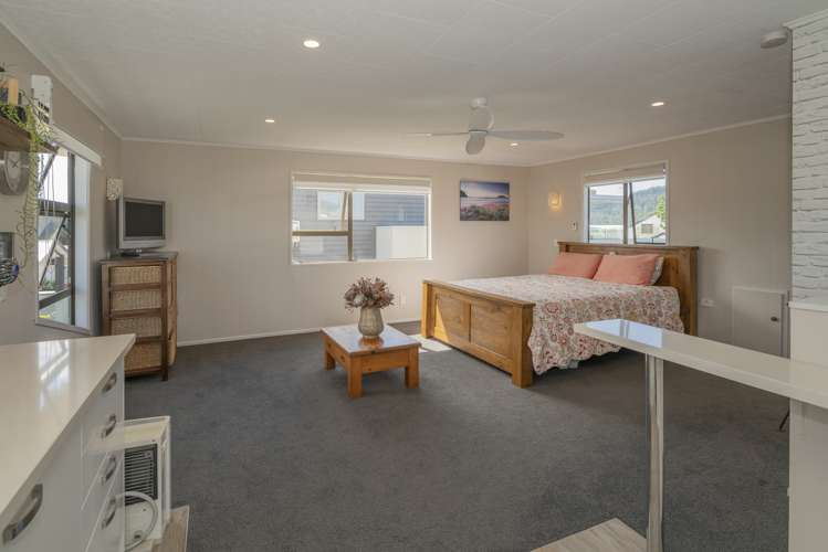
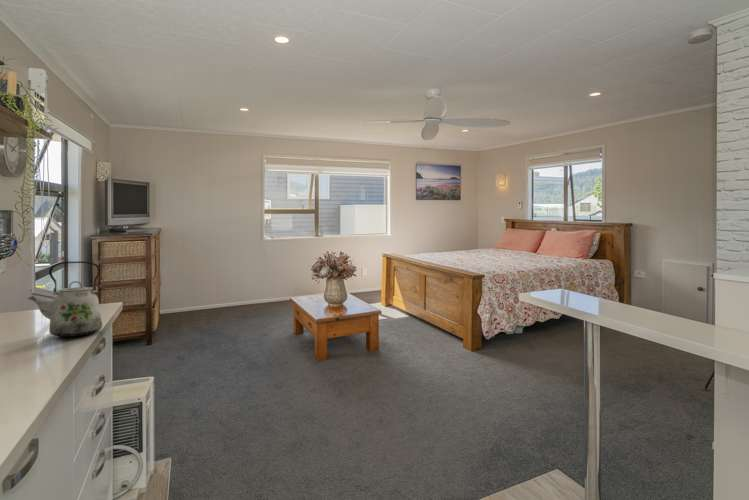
+ kettle (65, 298)
